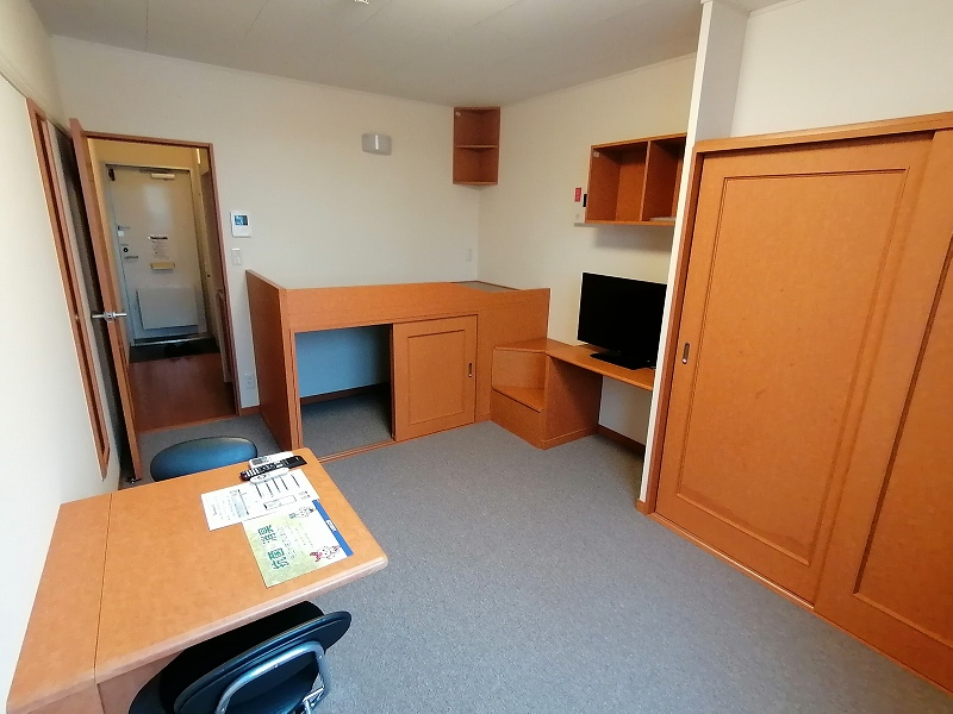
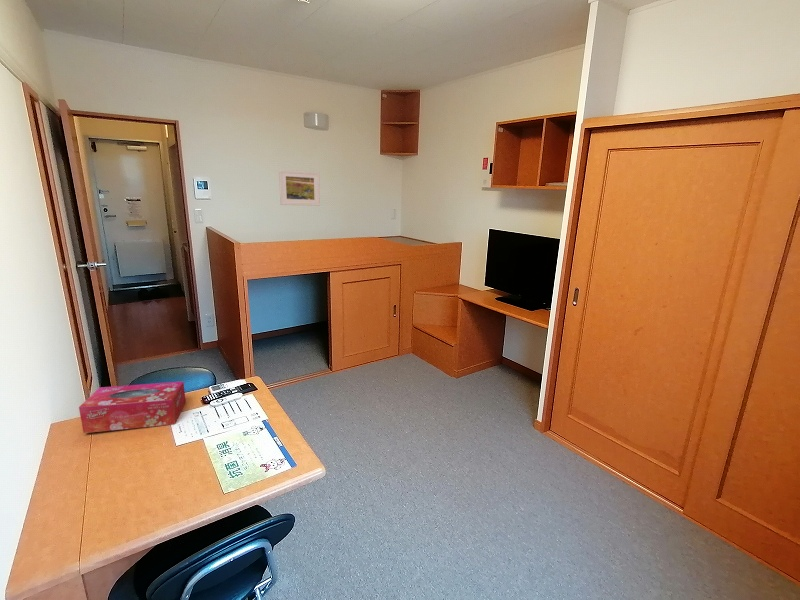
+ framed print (300, 188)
+ tissue box (136, 405)
